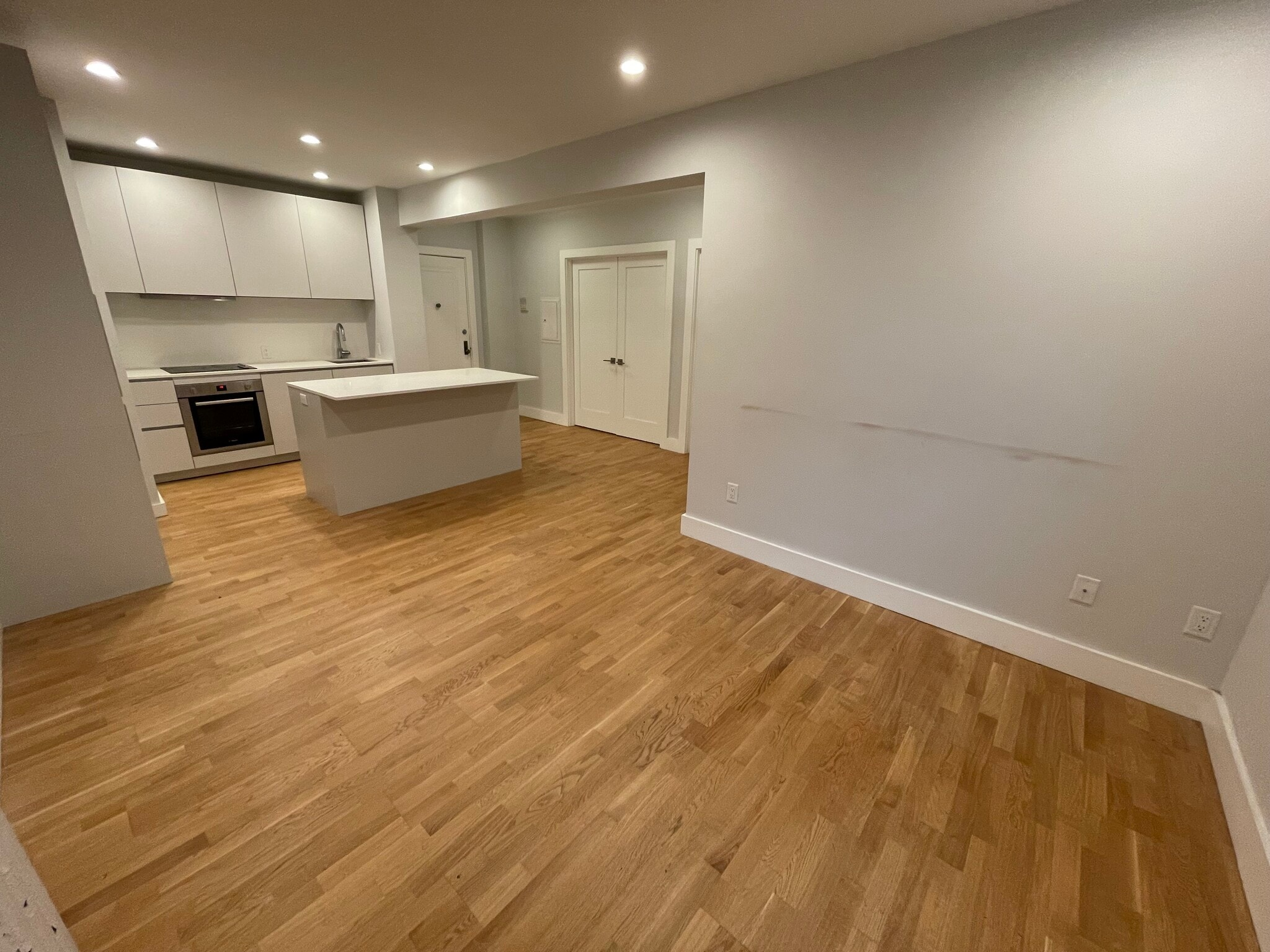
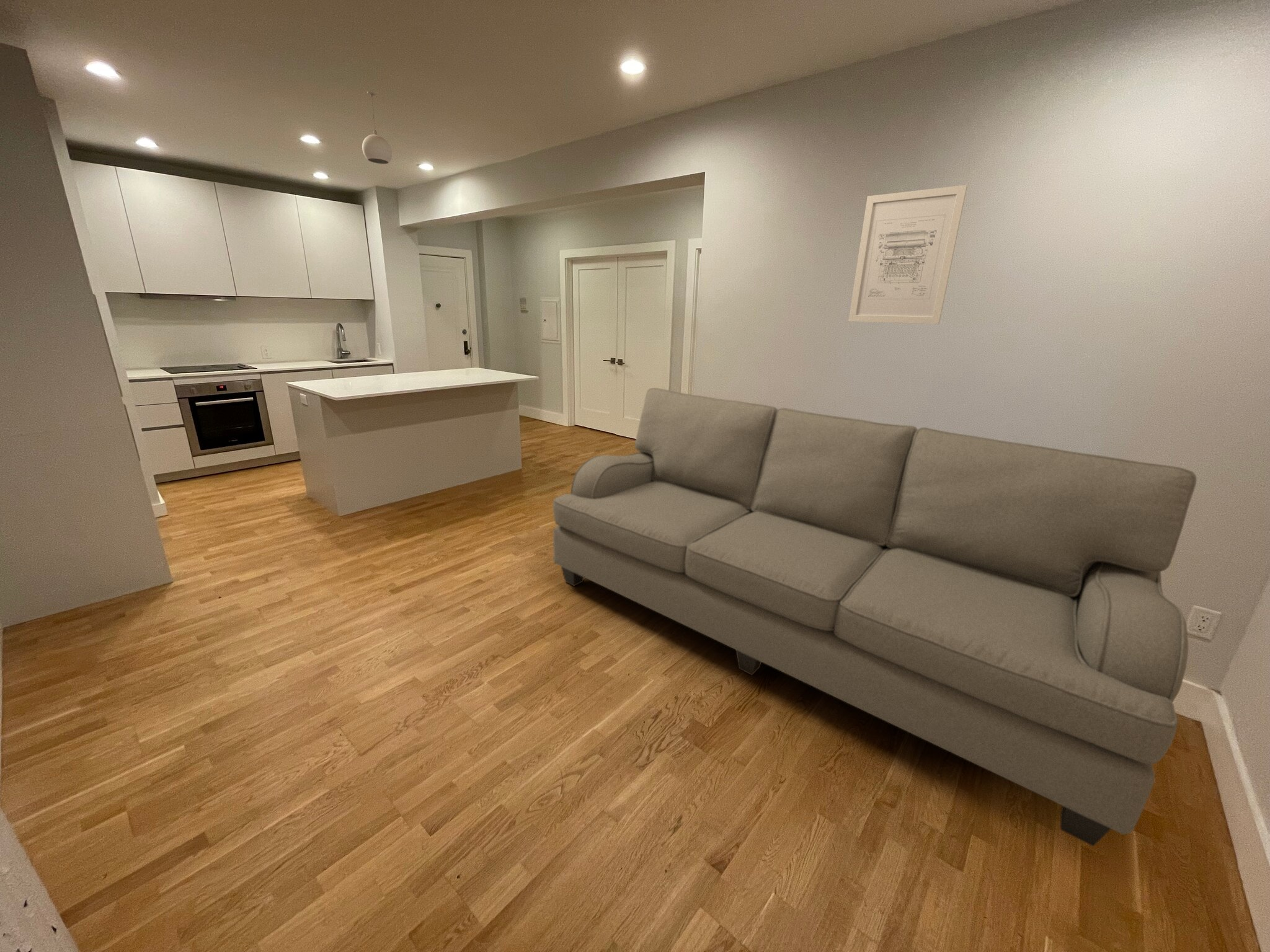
+ wall art (902, 259)
+ sofa (804, 531)
+ pendant light (375, 127)
